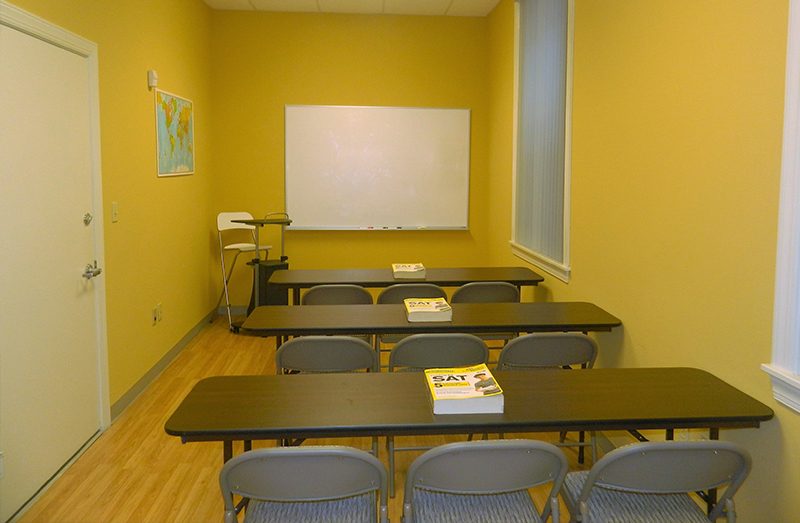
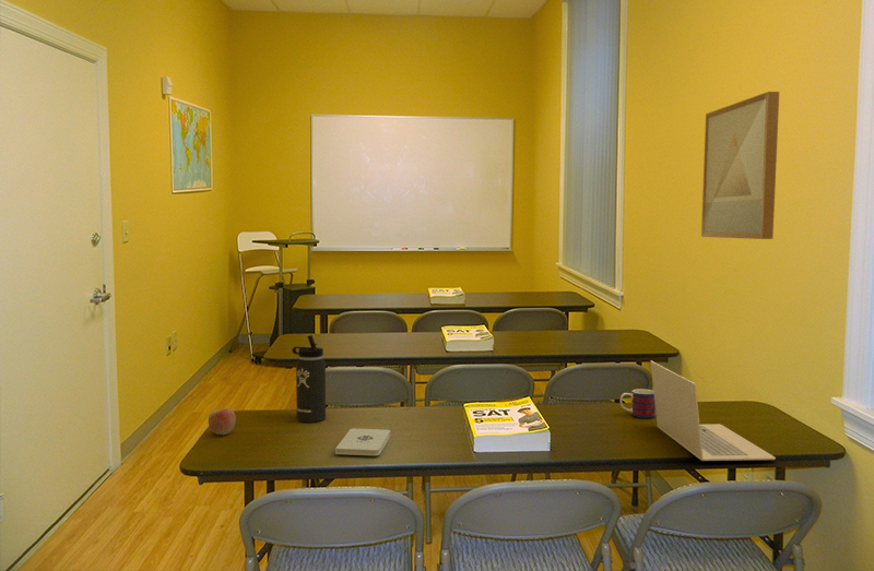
+ thermos bottle (308, 377)
+ apple (222, 420)
+ laptop (697, 406)
+ mug (637, 403)
+ wall art (736, 170)
+ notepad (364, 441)
